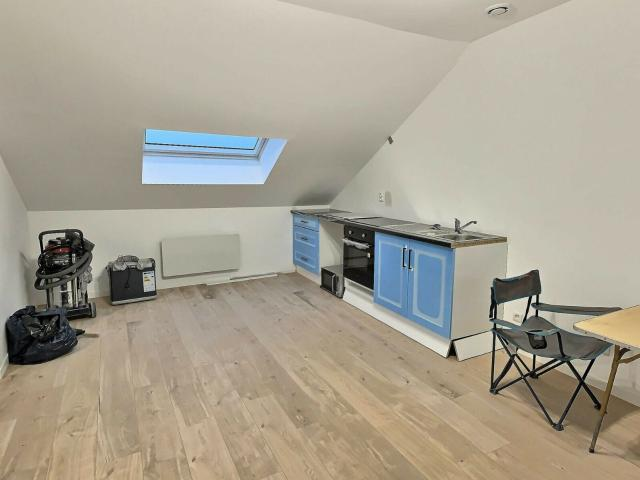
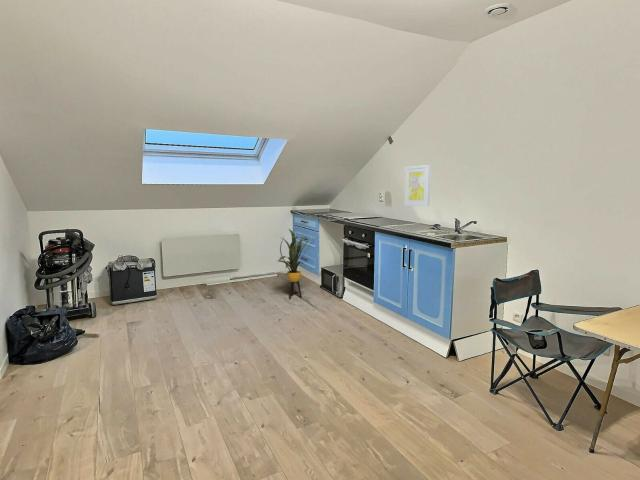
+ house plant (296, 263)
+ wall art (417, 186)
